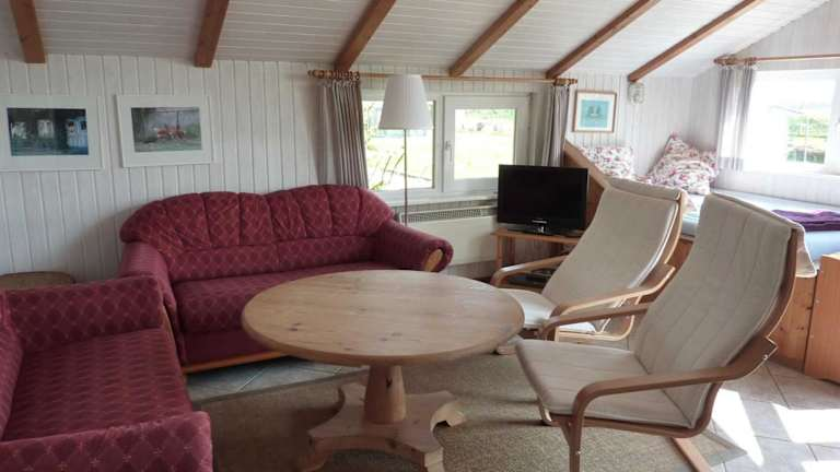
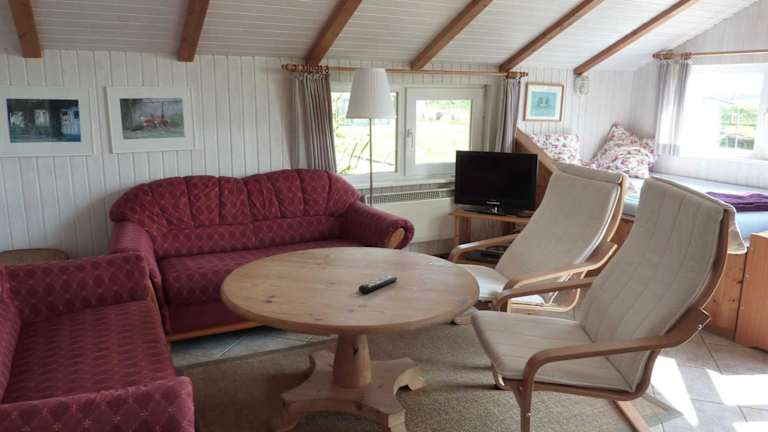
+ remote control (378, 283)
